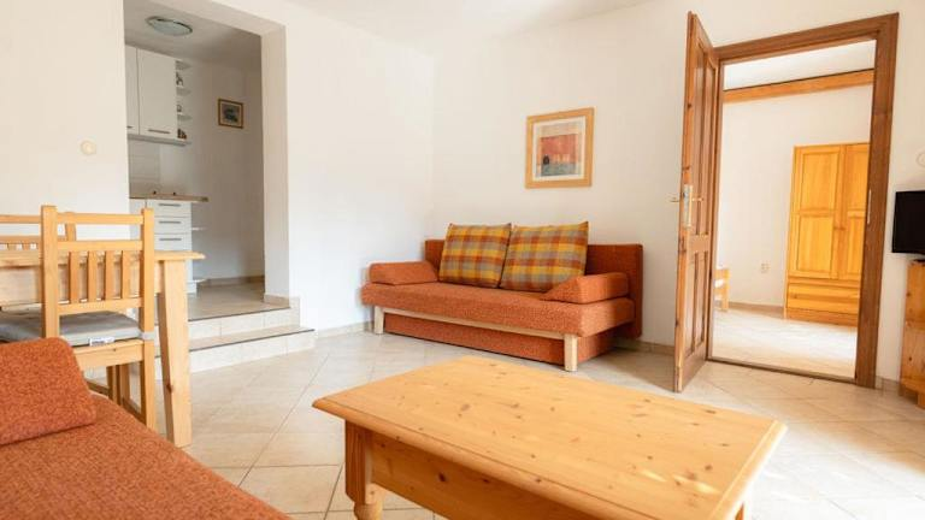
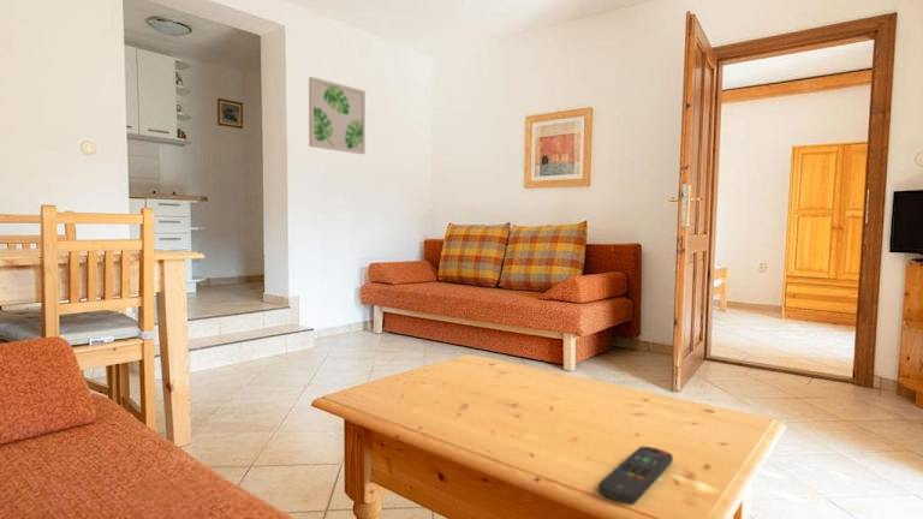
+ wall art (338, 117)
+ remote control (637, 471)
